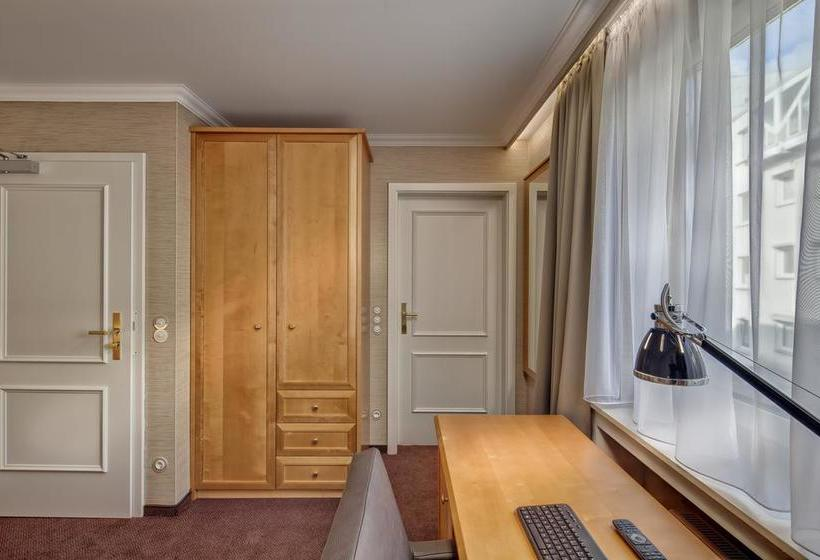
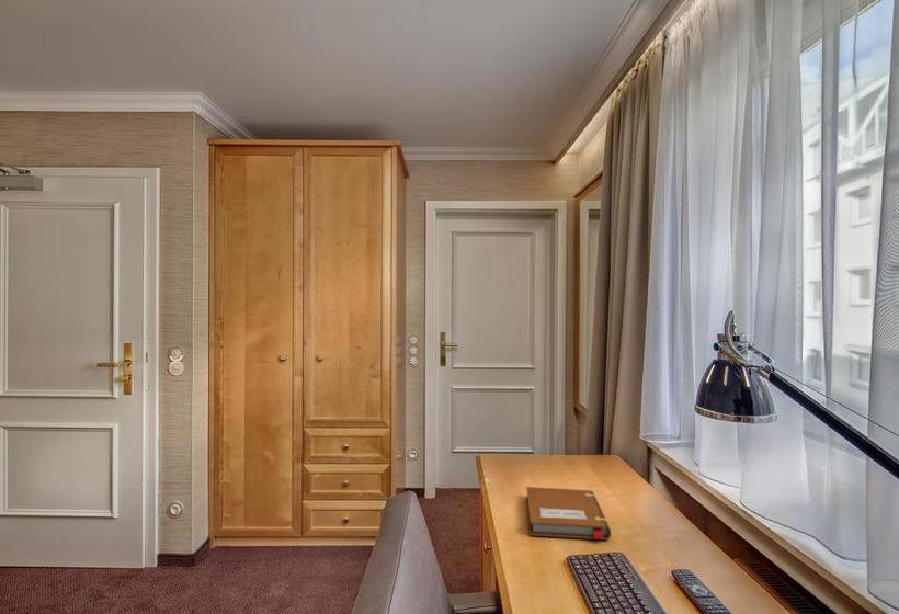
+ notebook (565, 512)
